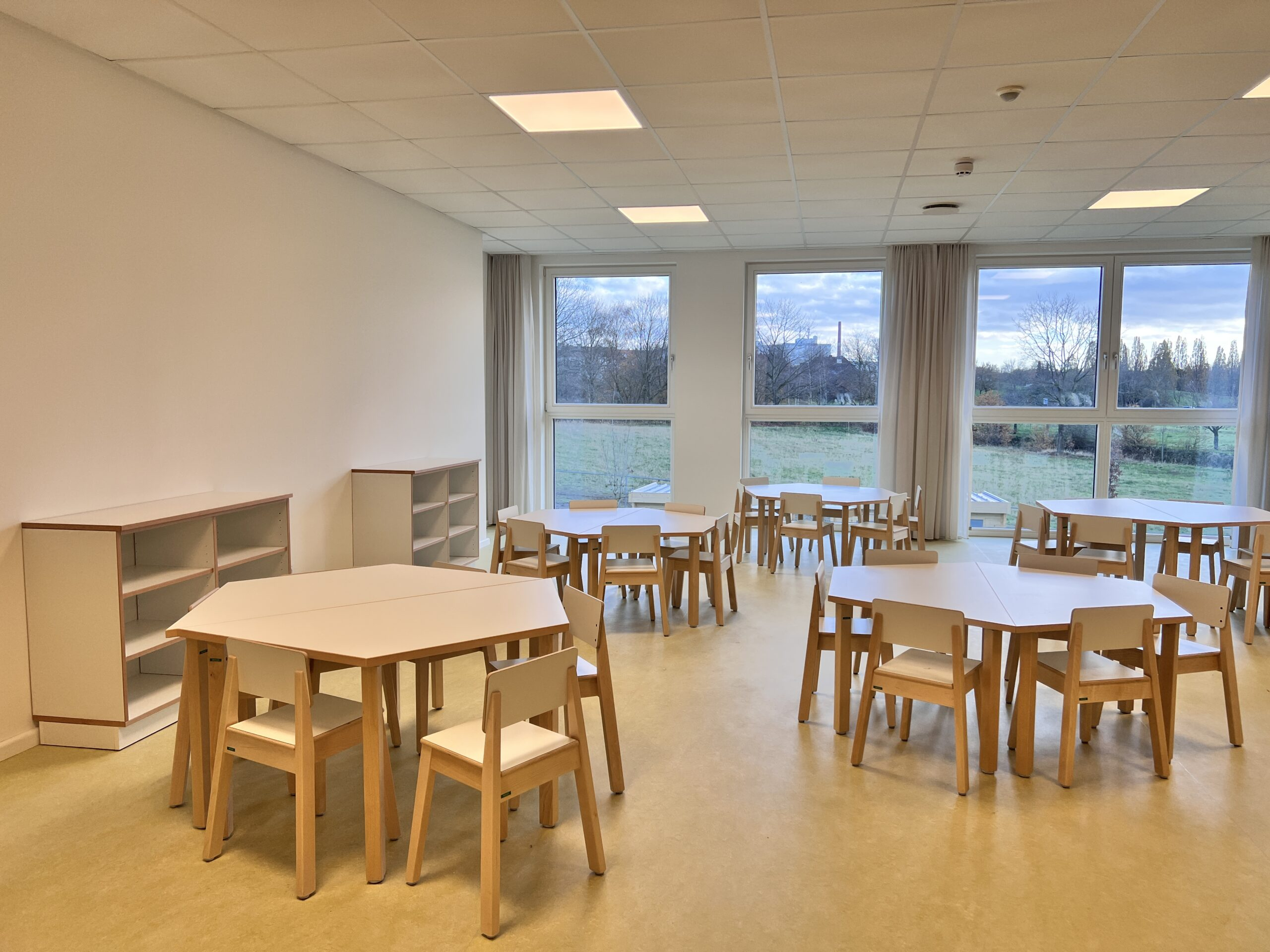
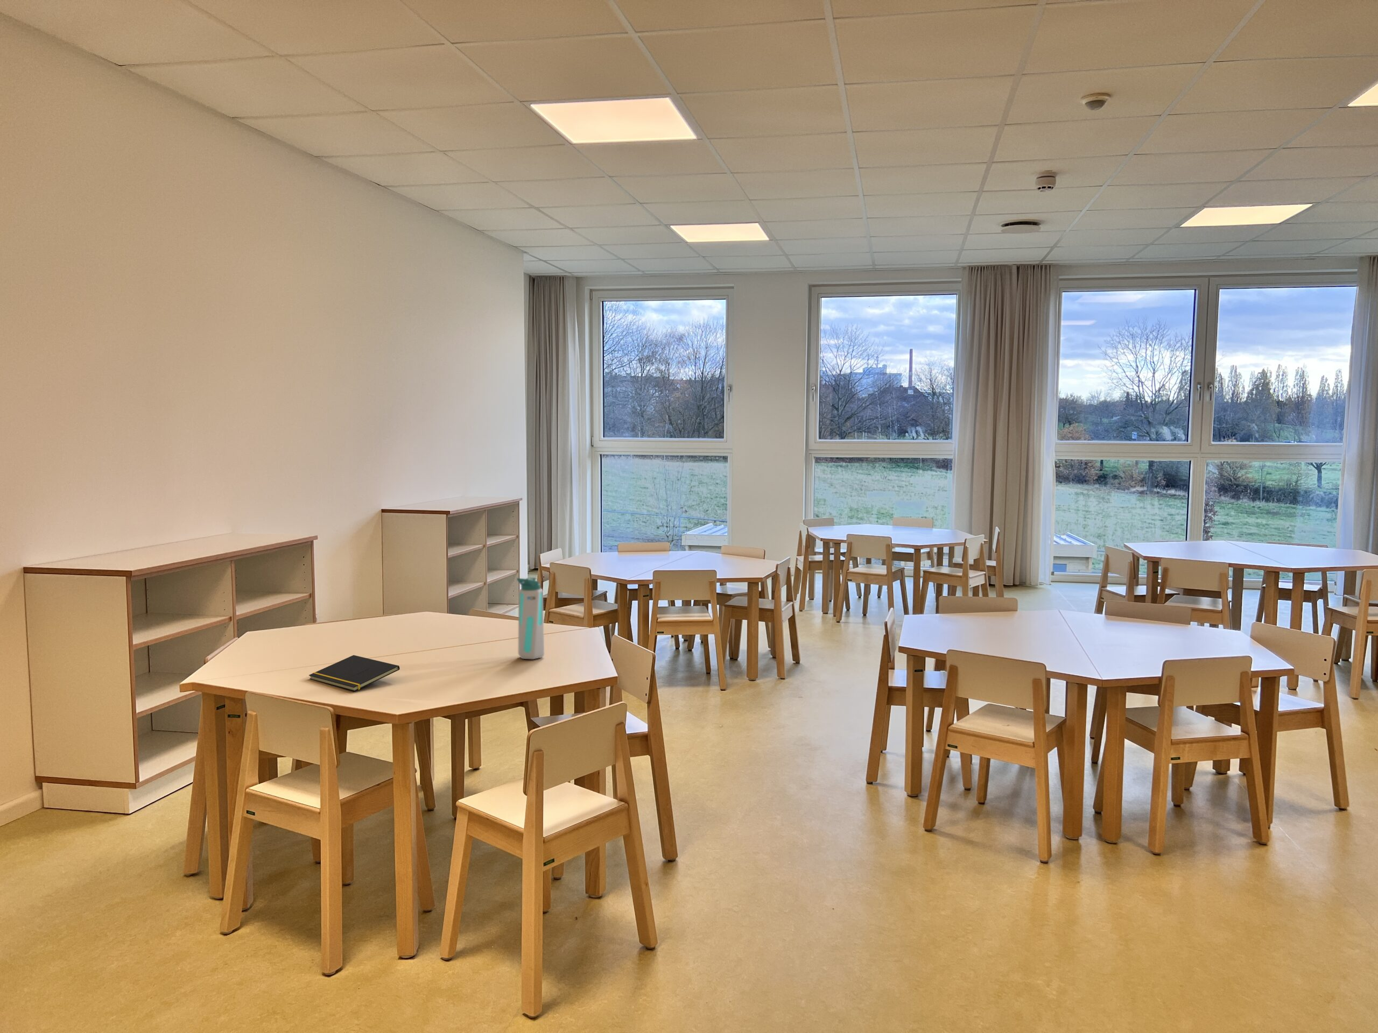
+ notepad (354, 672)
+ water bottle (529, 617)
